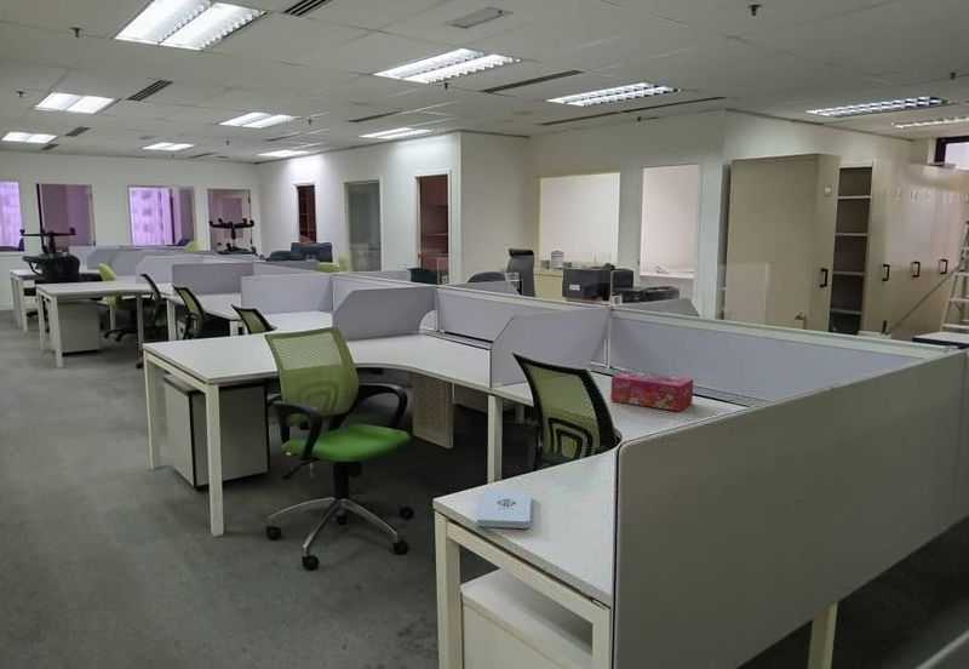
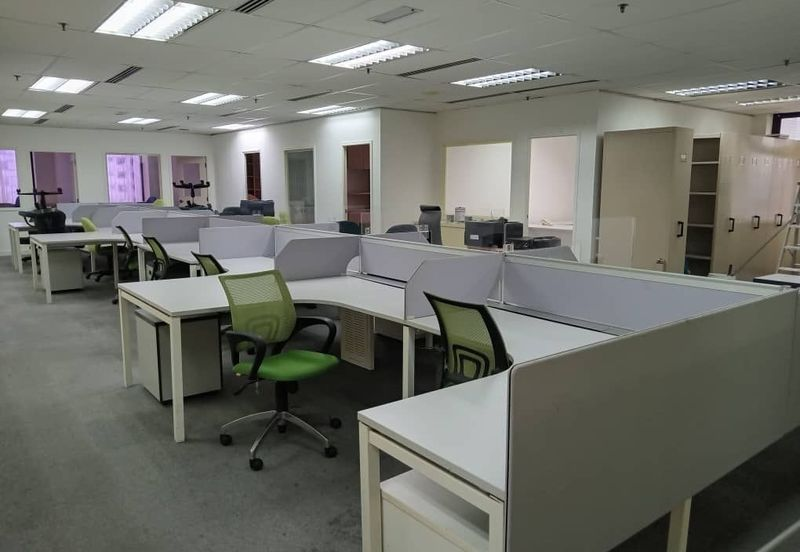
- notepad (505, 507)
- tissue box (650, 389)
